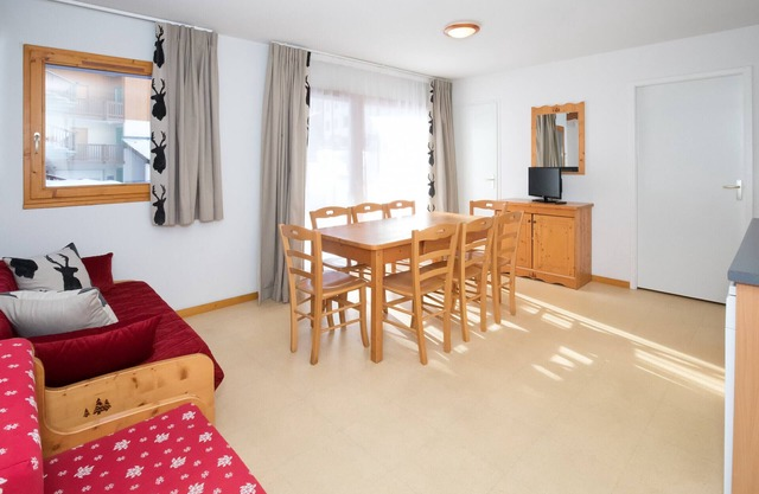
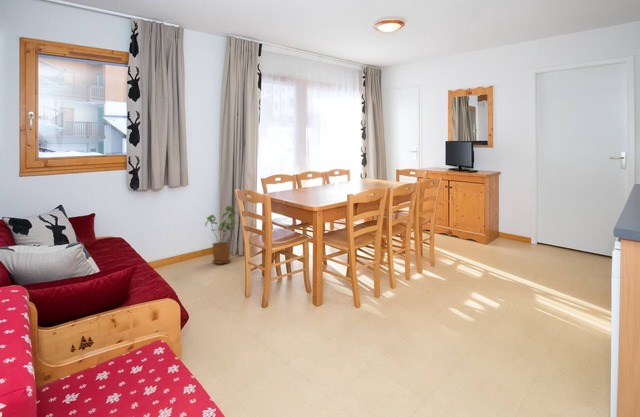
+ house plant (223, 234)
